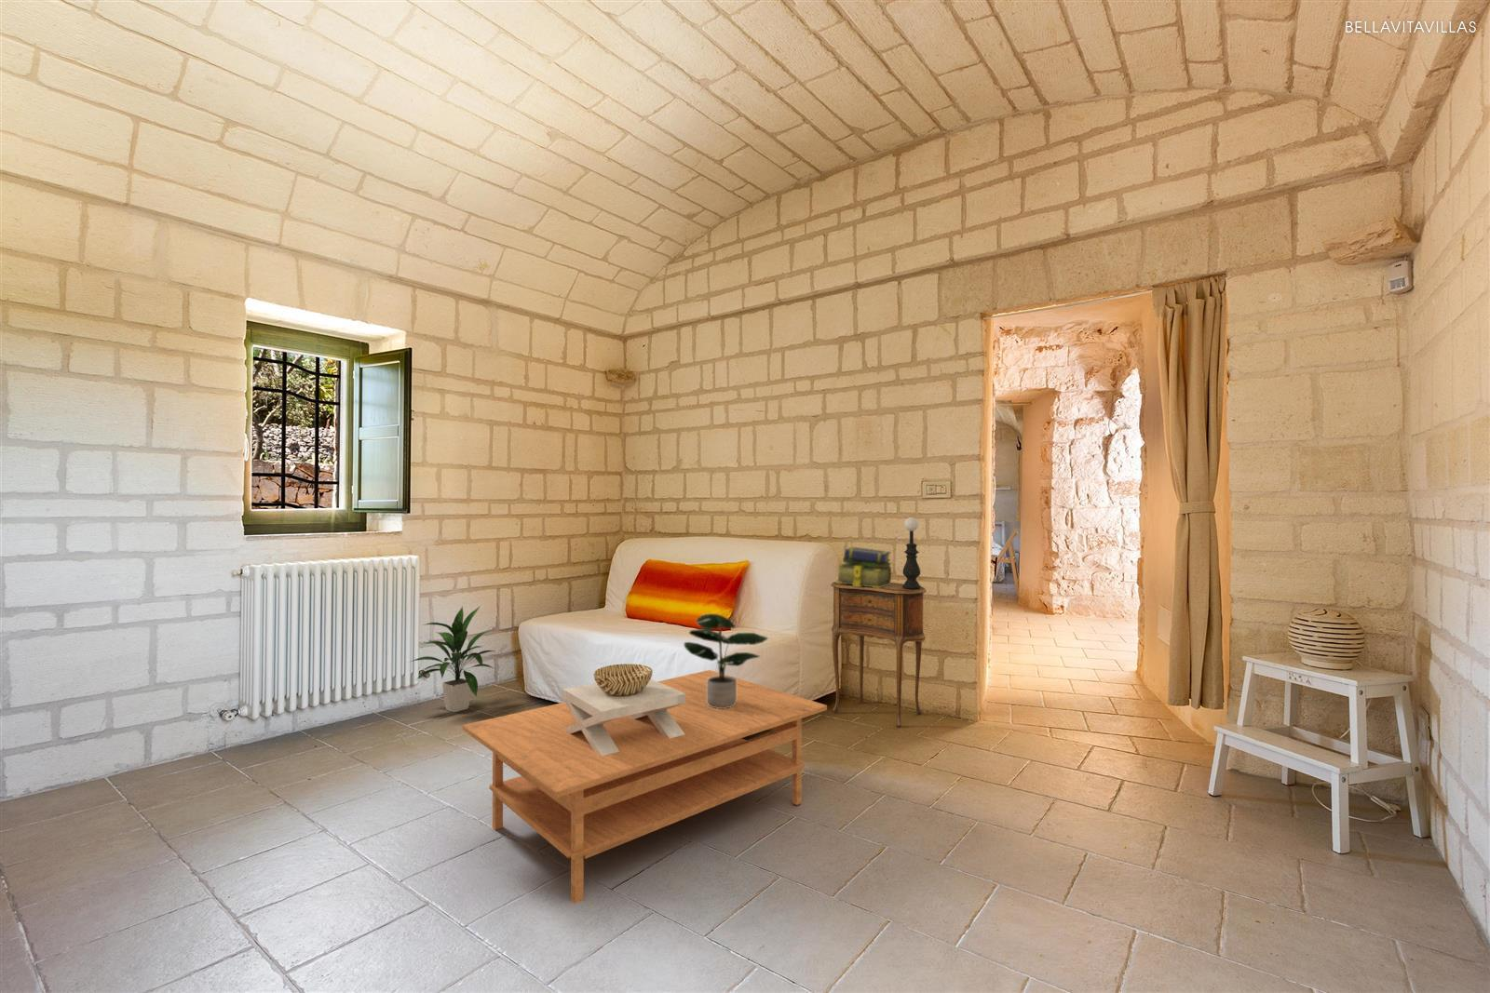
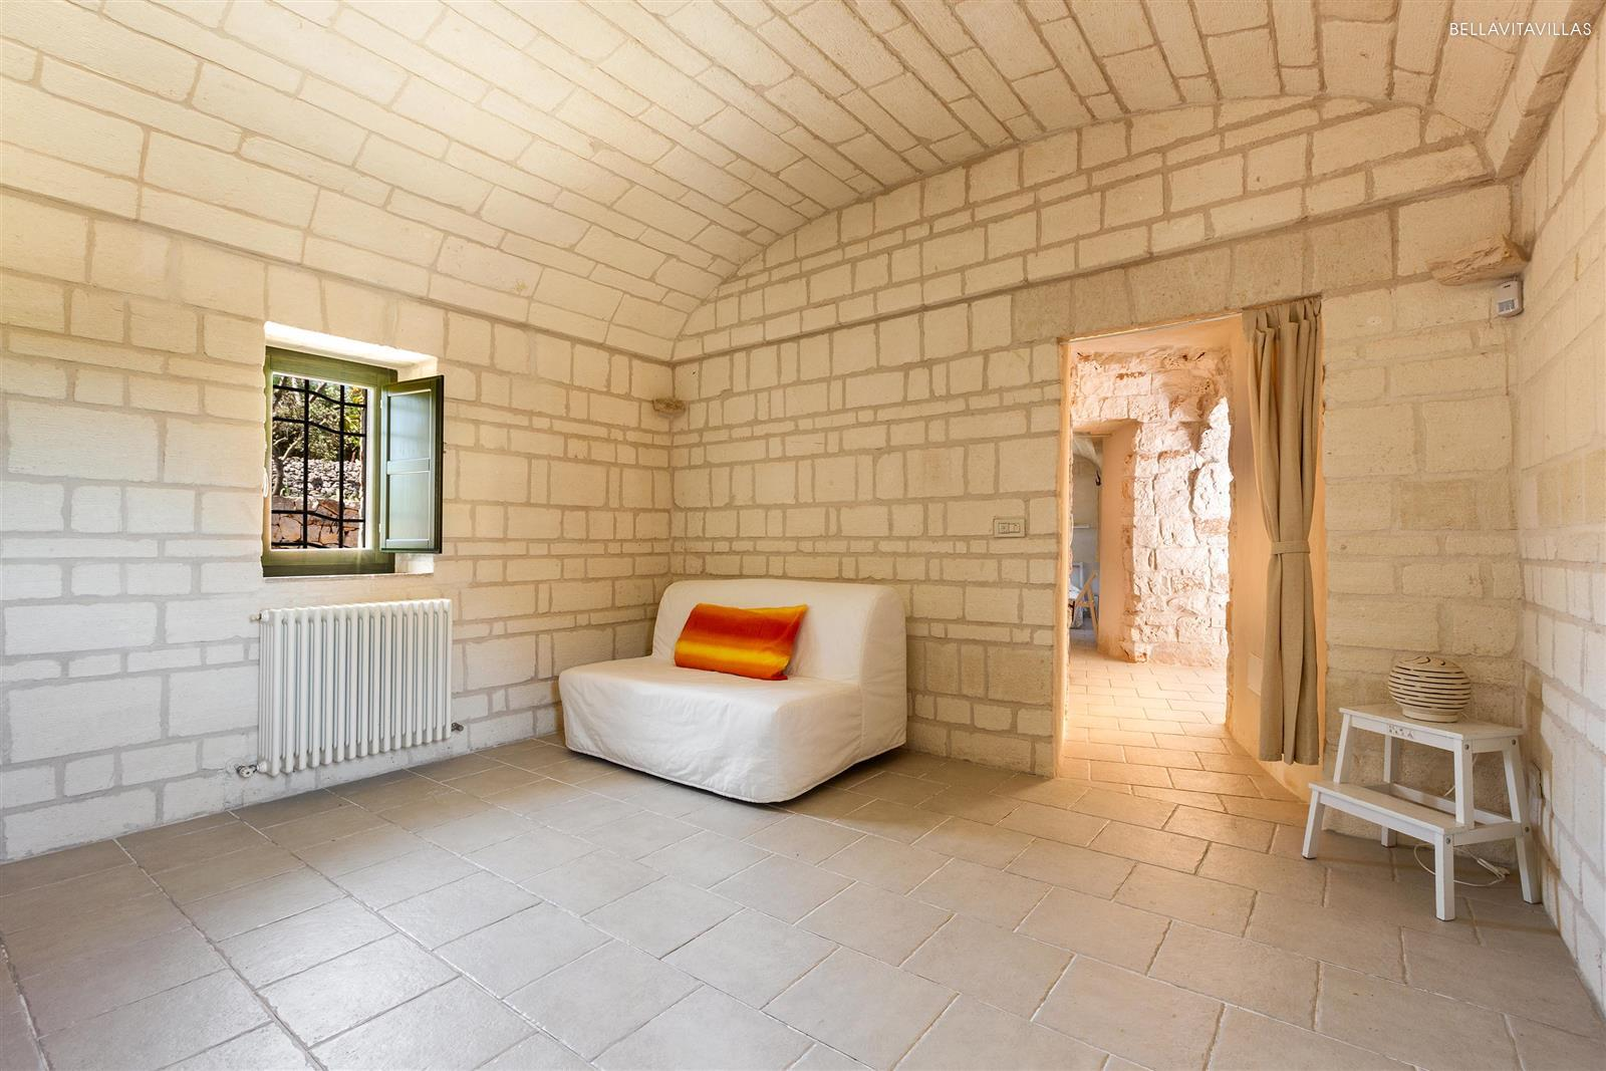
- side table (880, 638)
- decorative bowl (623, 699)
- potted plant (725, 659)
- stack of books (866, 566)
- indoor plant (457, 659)
- table lamp (911, 552)
- coffee table (653, 764)
